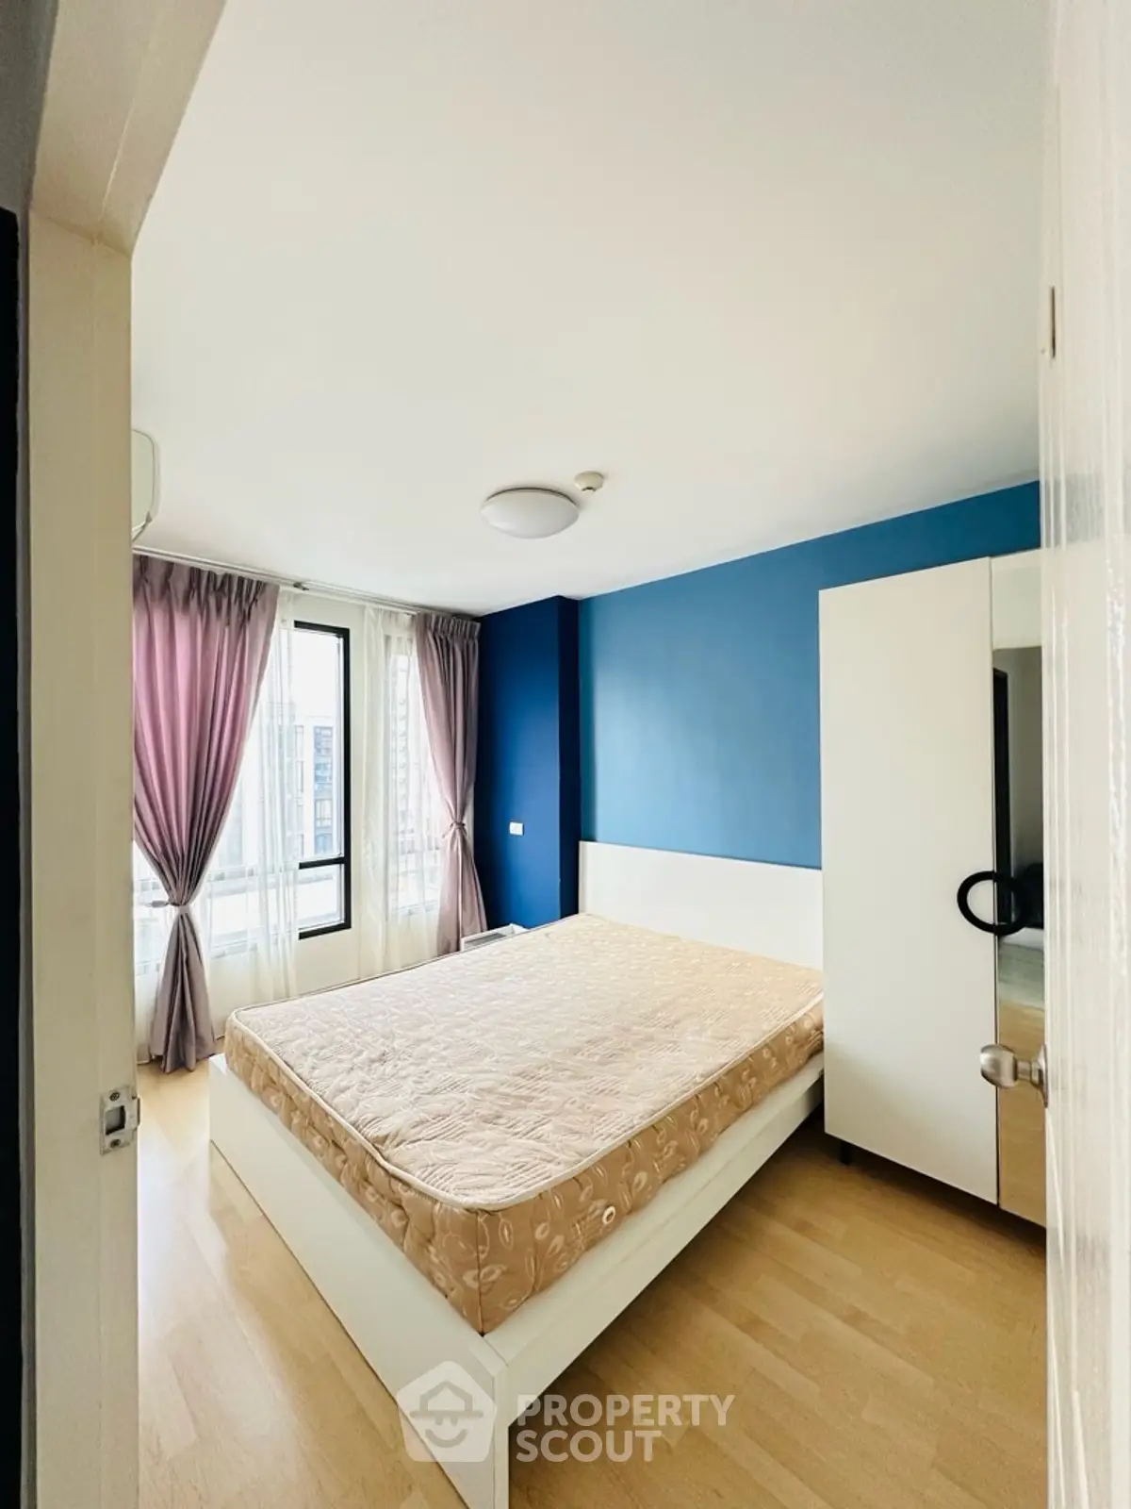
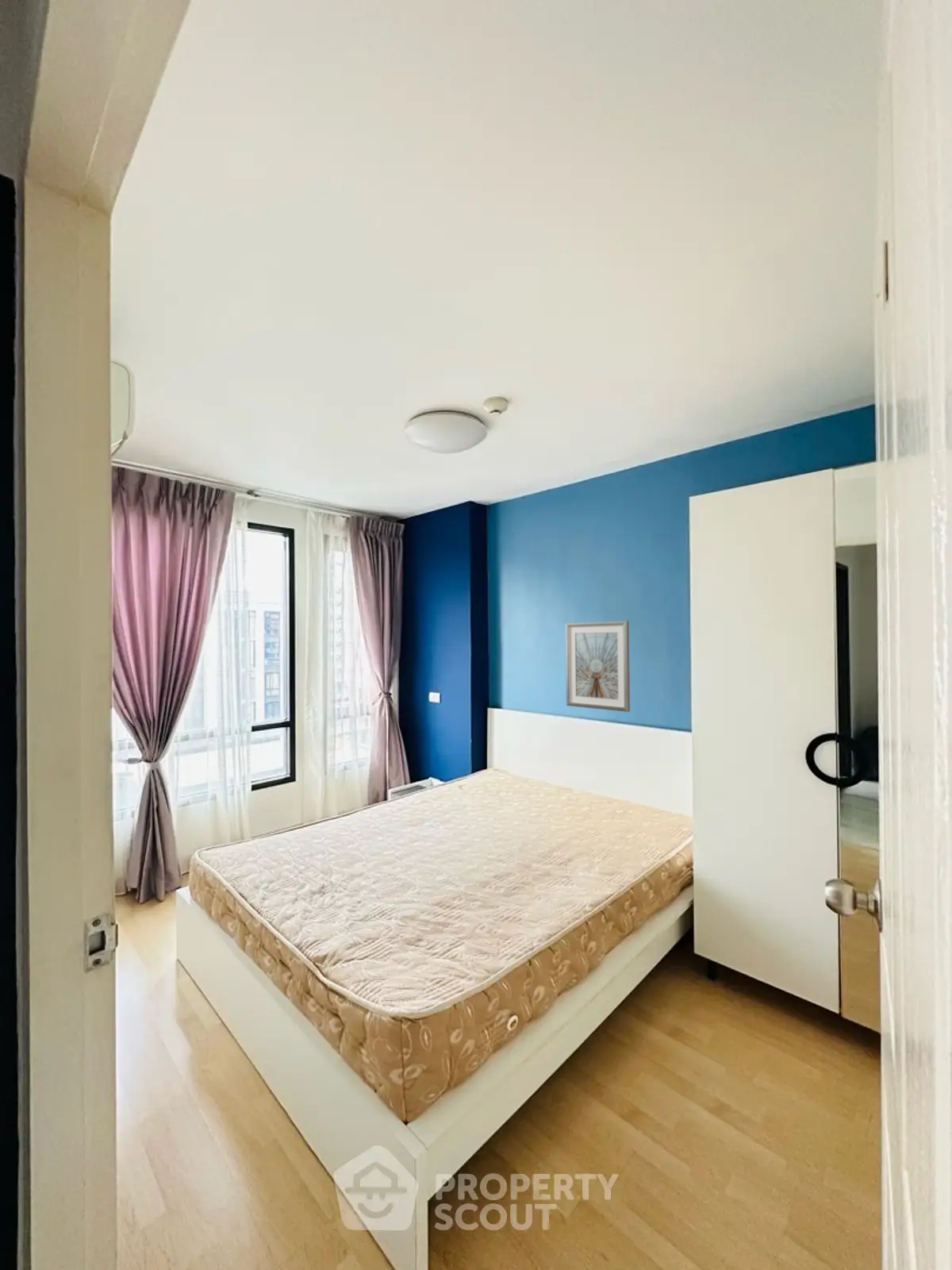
+ picture frame (596, 665)
